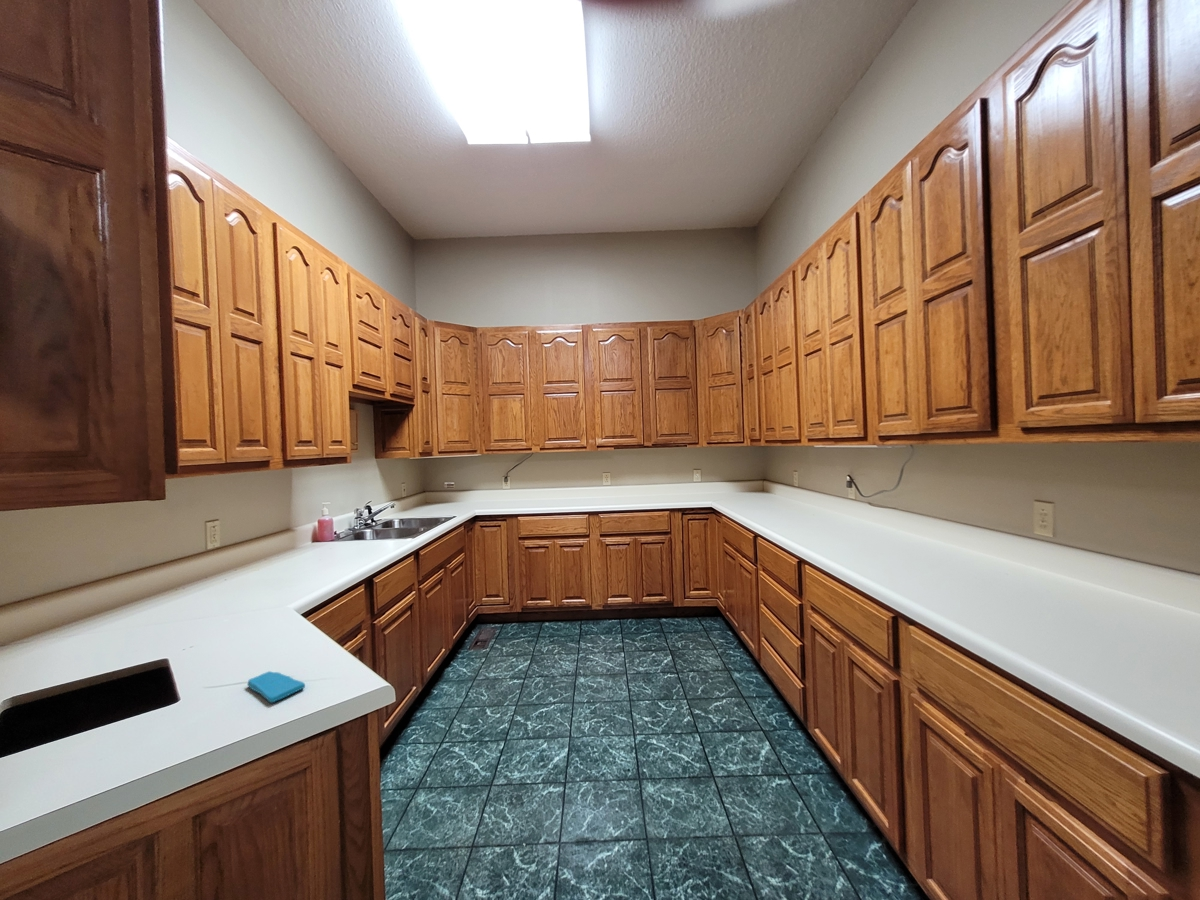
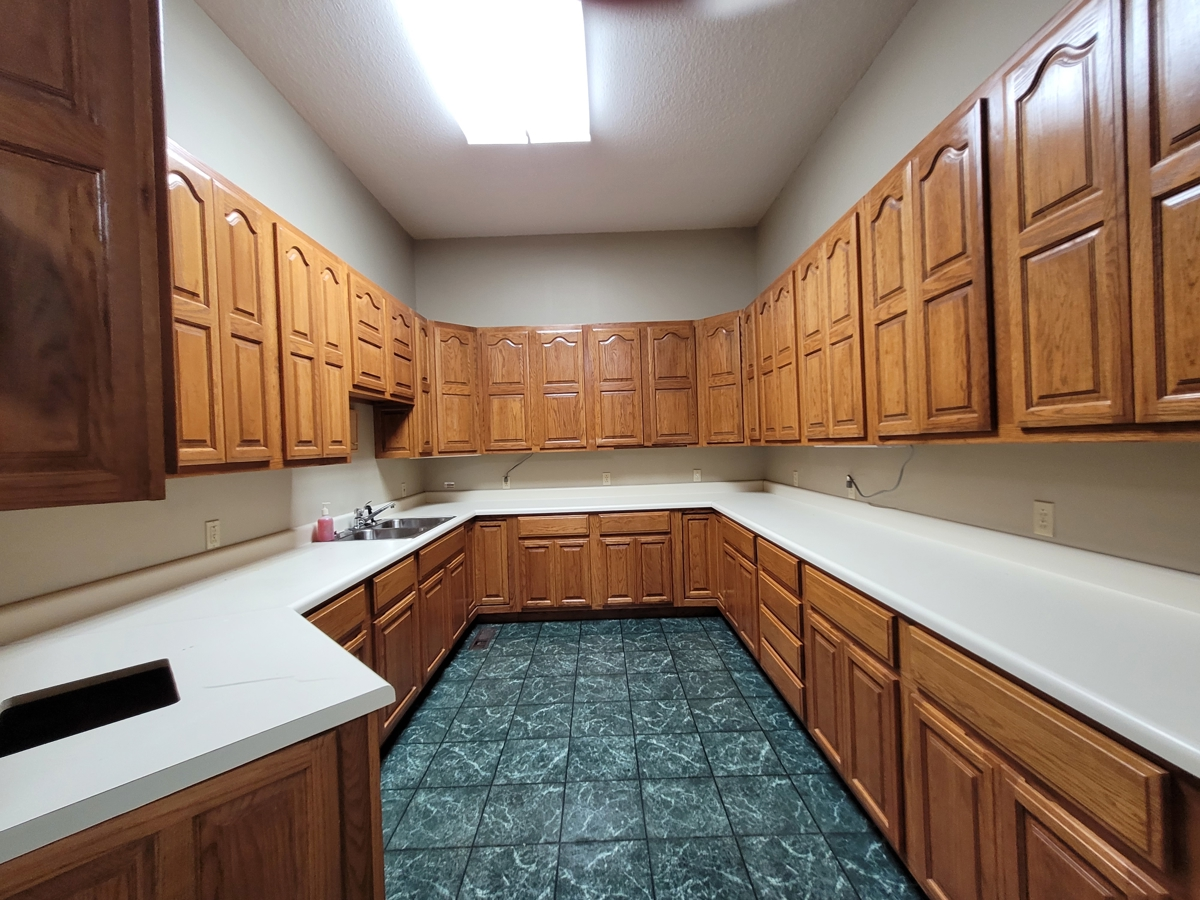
- sponge (276, 683)
